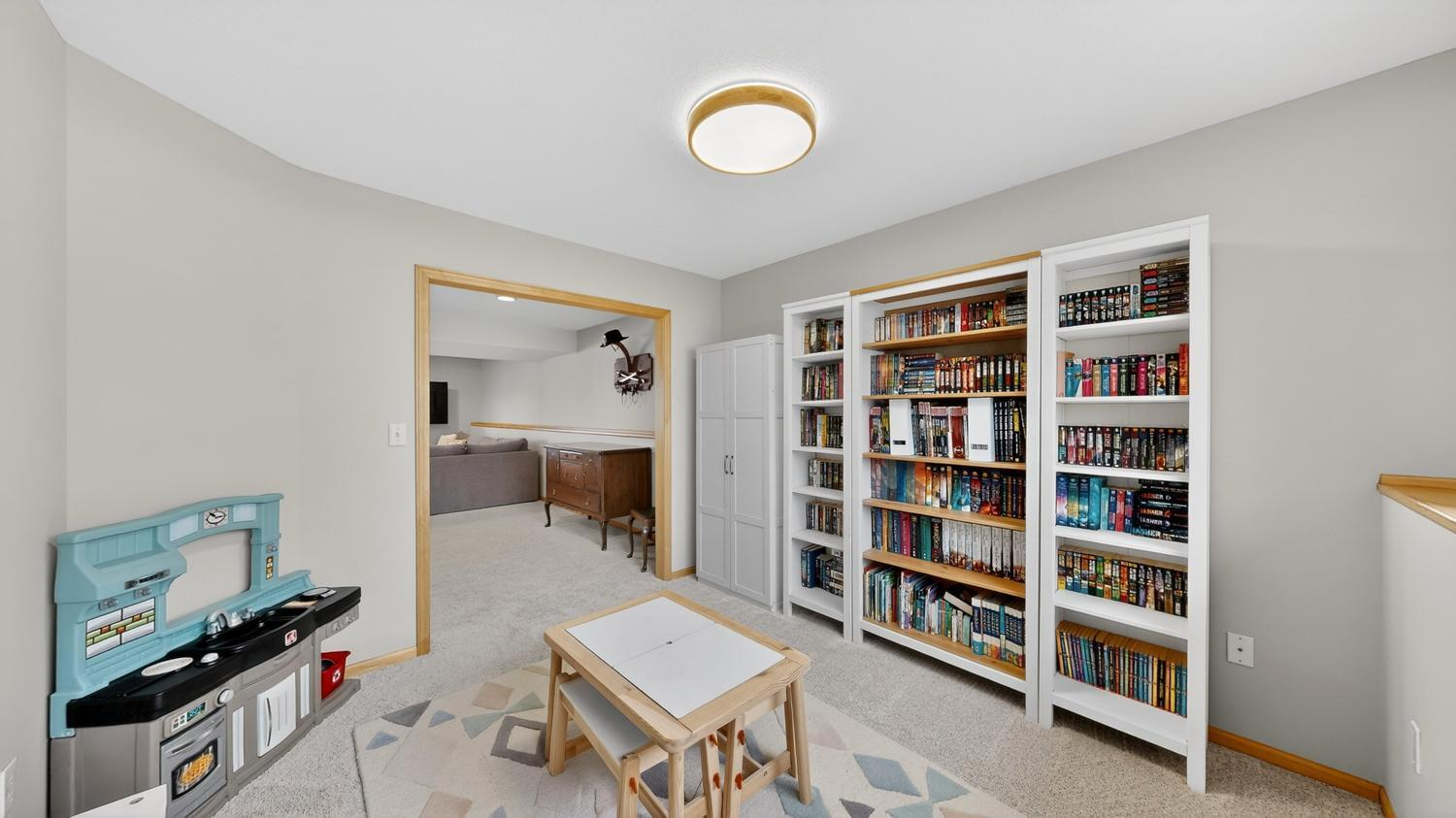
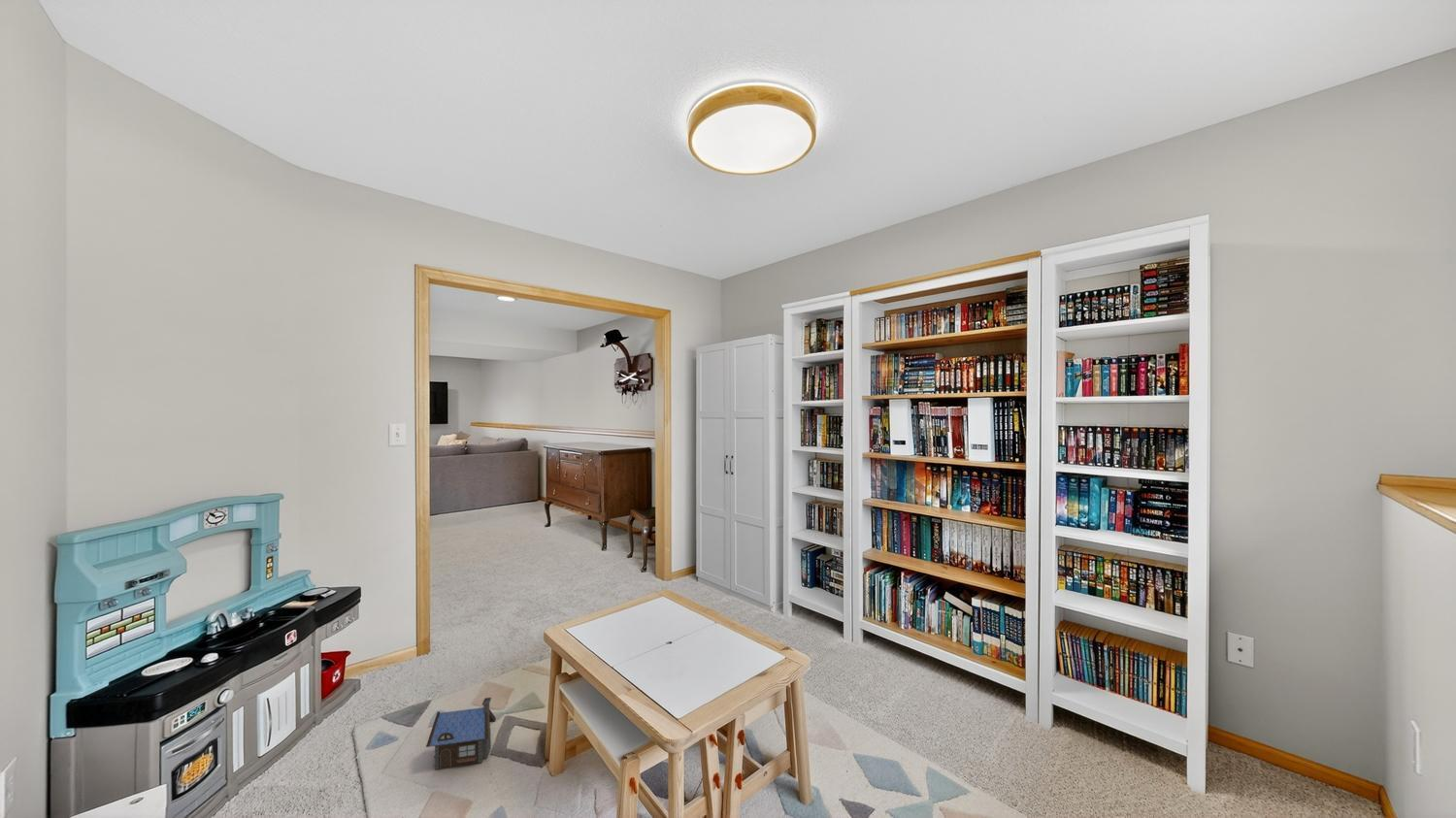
+ toy house (462, 730)
